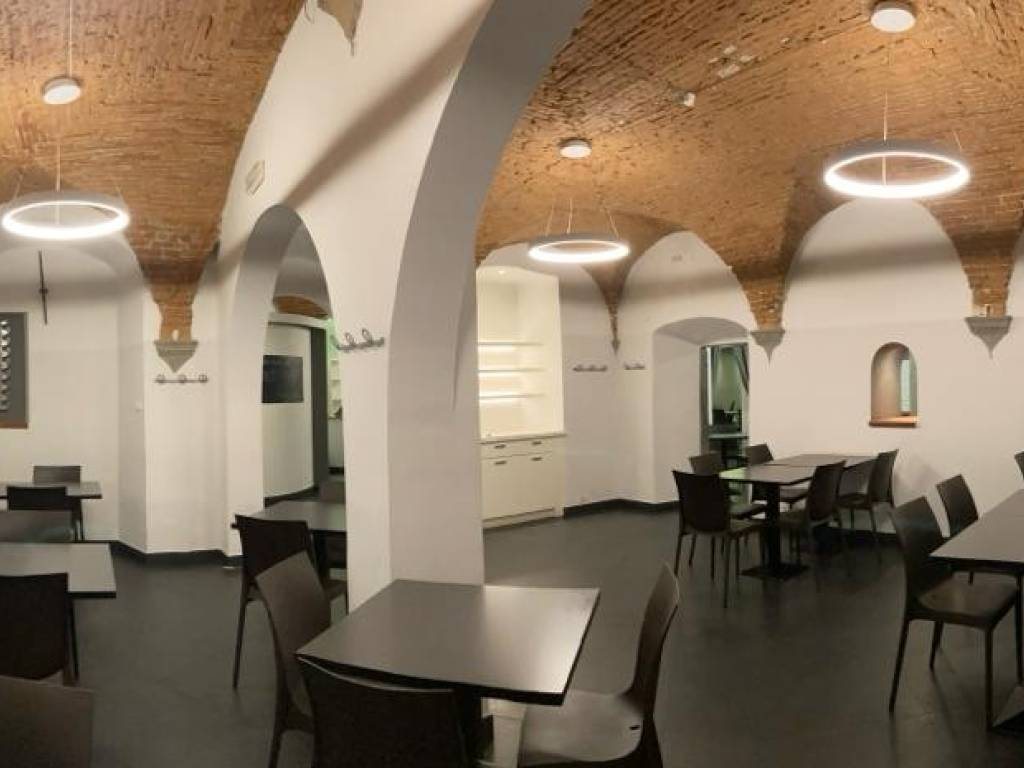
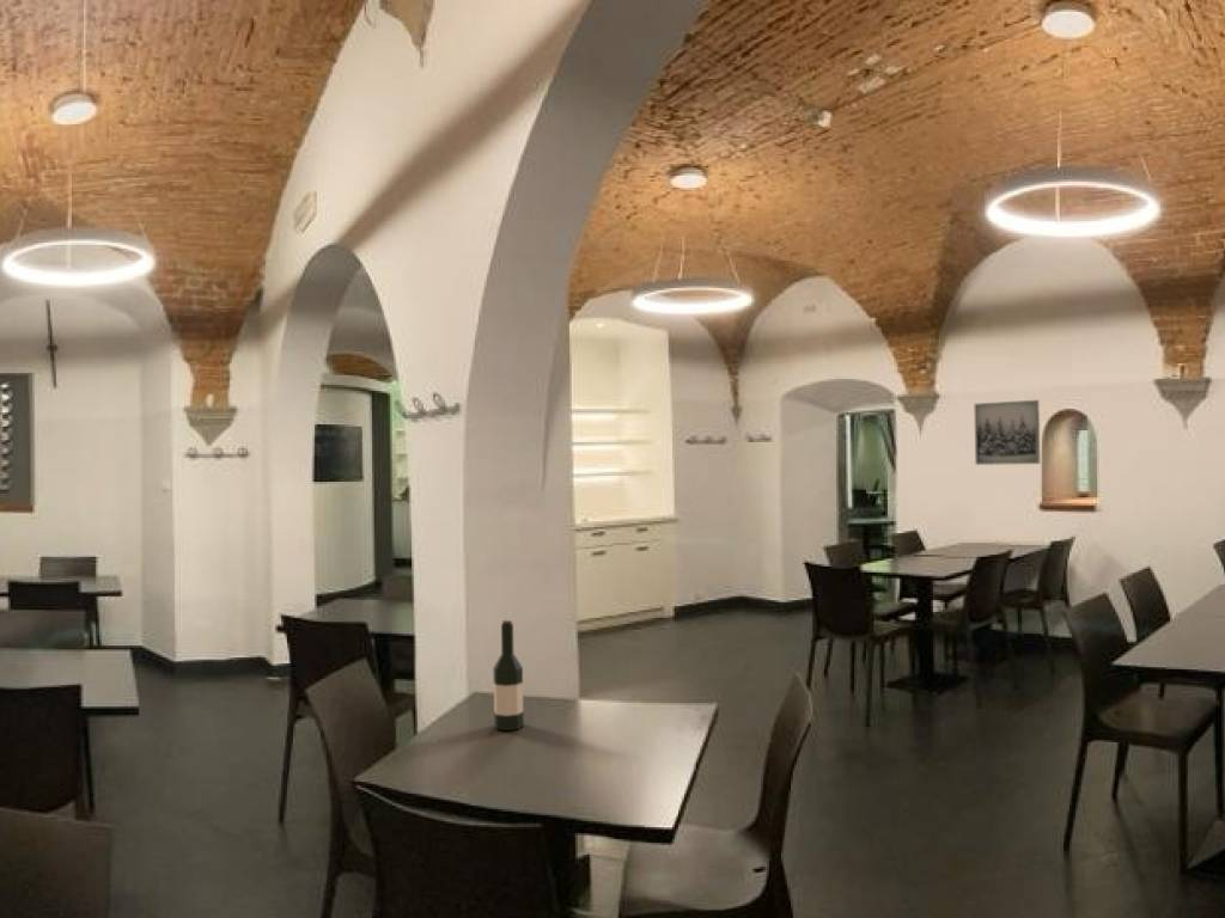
+ wall art (1006, 433)
+ wine bottle (507, 673)
